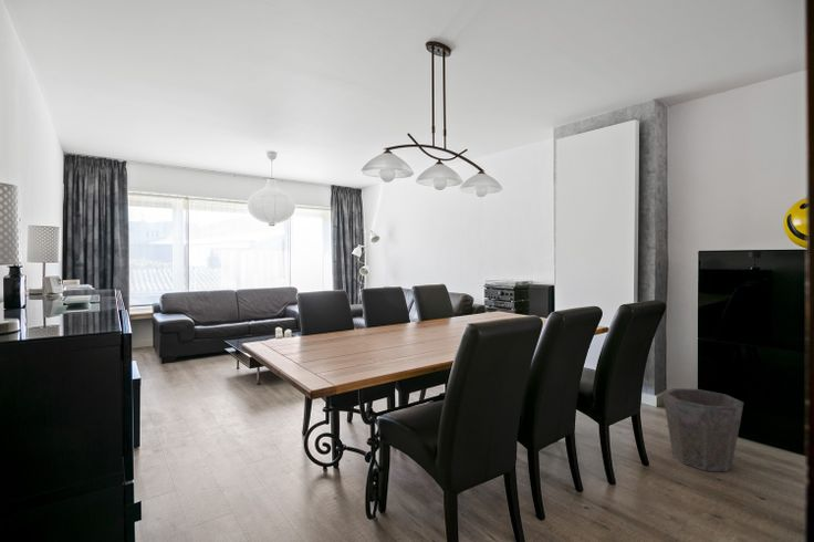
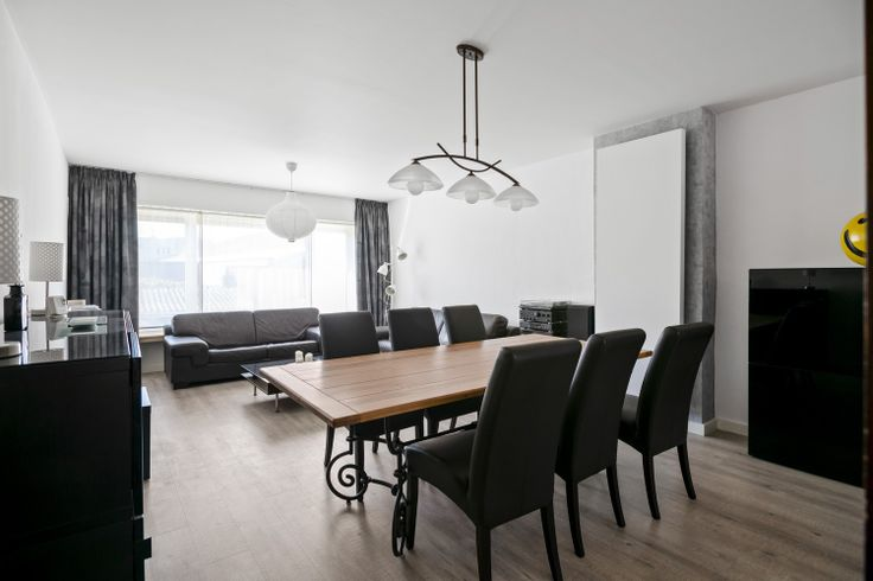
- waste bin (701, 428)
